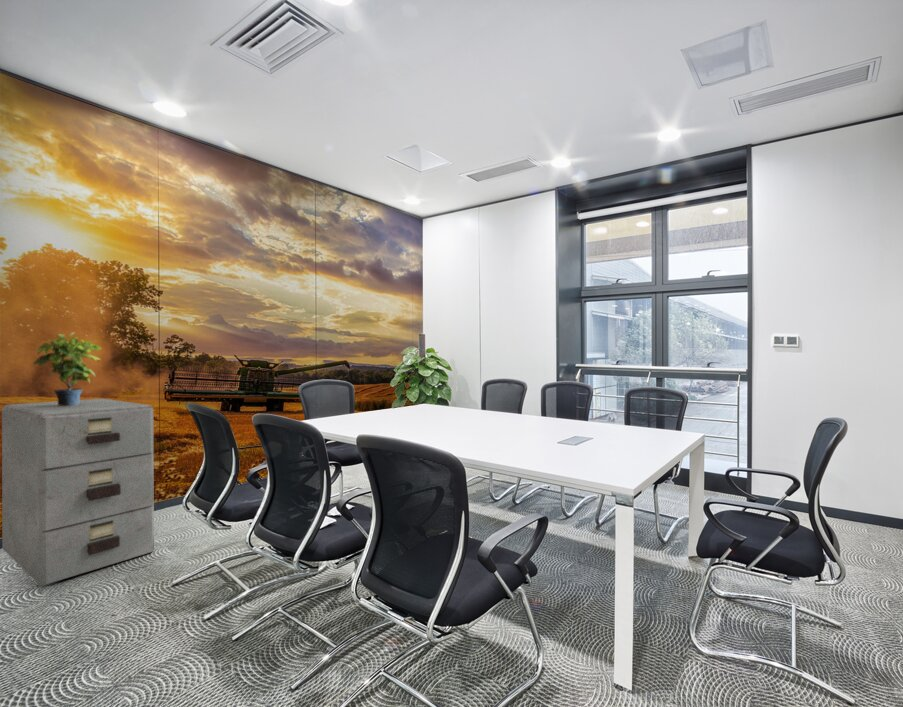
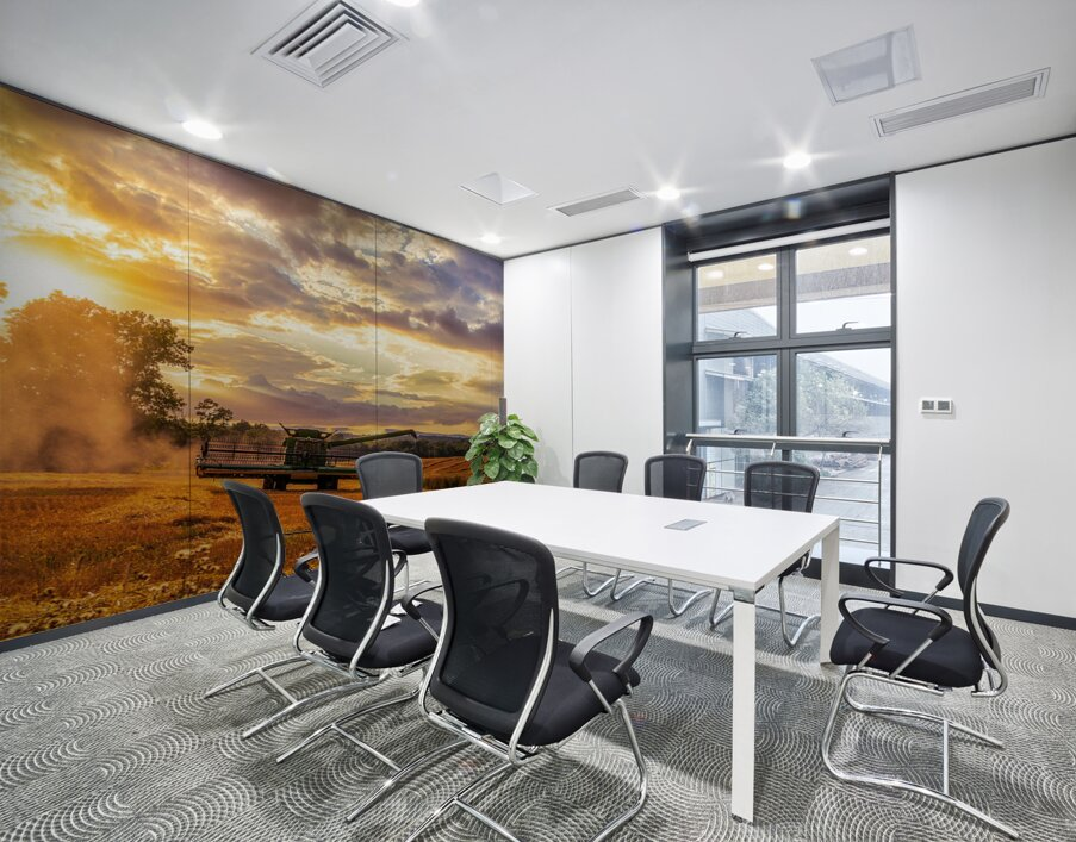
- potted plant (69, 368)
- filing cabinet (79, 478)
